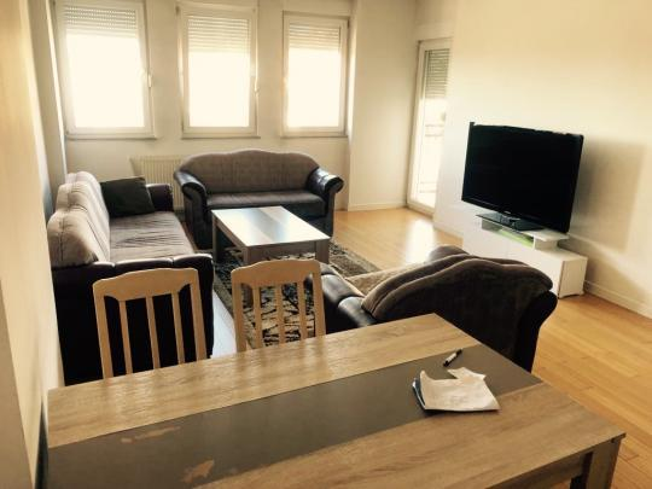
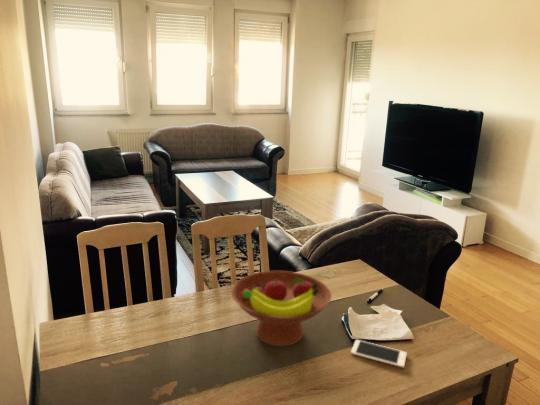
+ cell phone (378, 353)
+ fruit bowl (280, 304)
